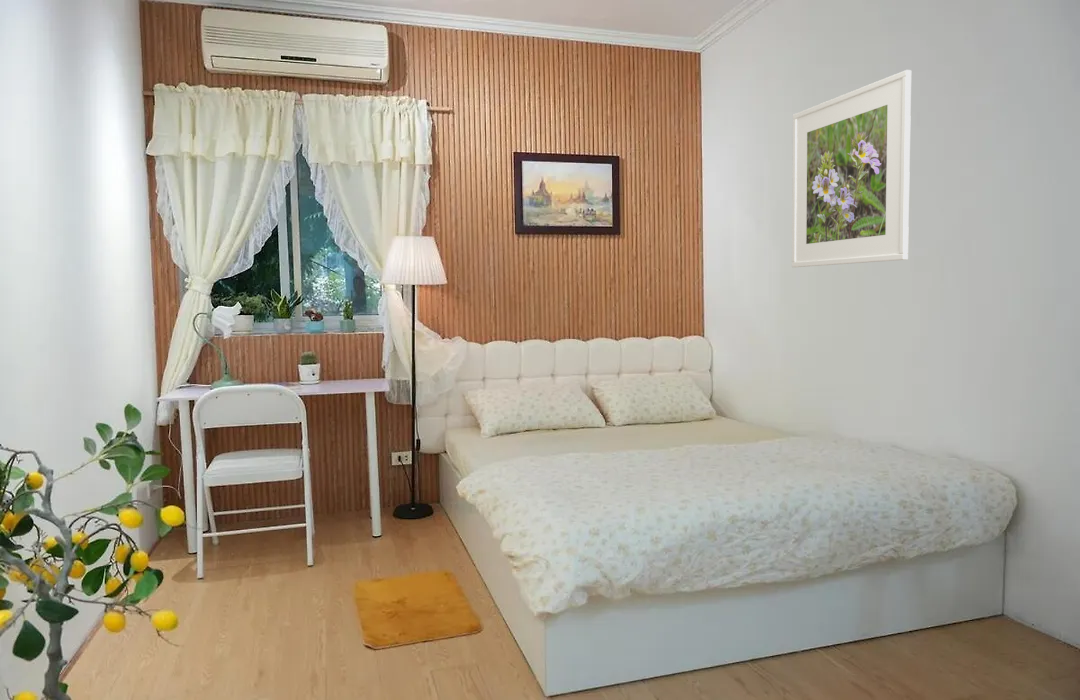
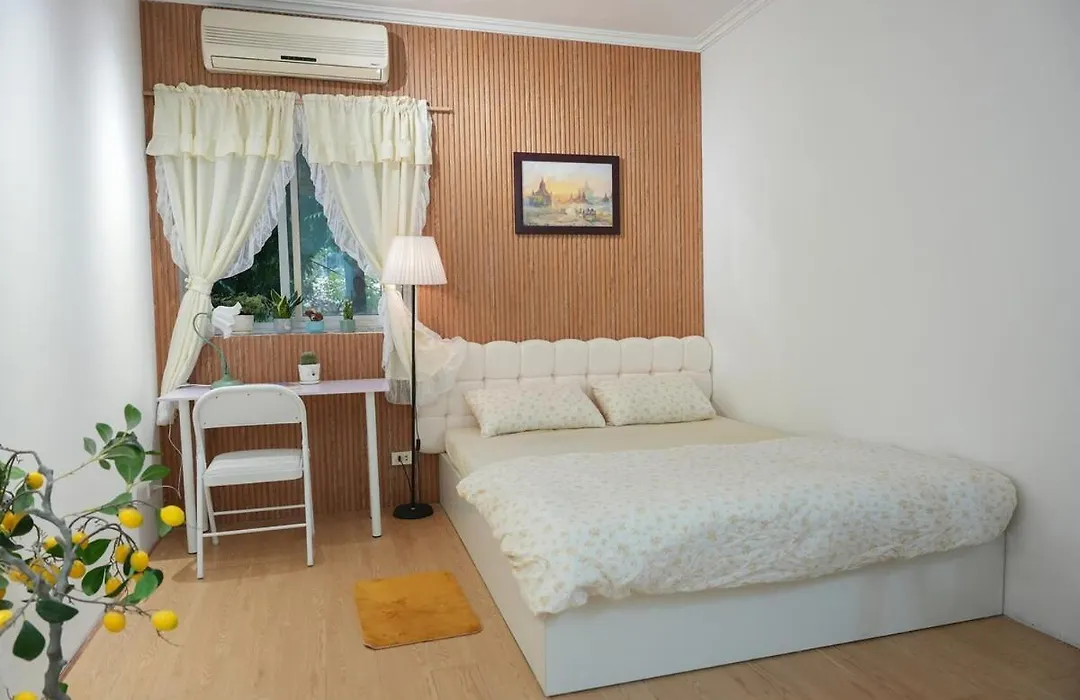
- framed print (844, 180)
